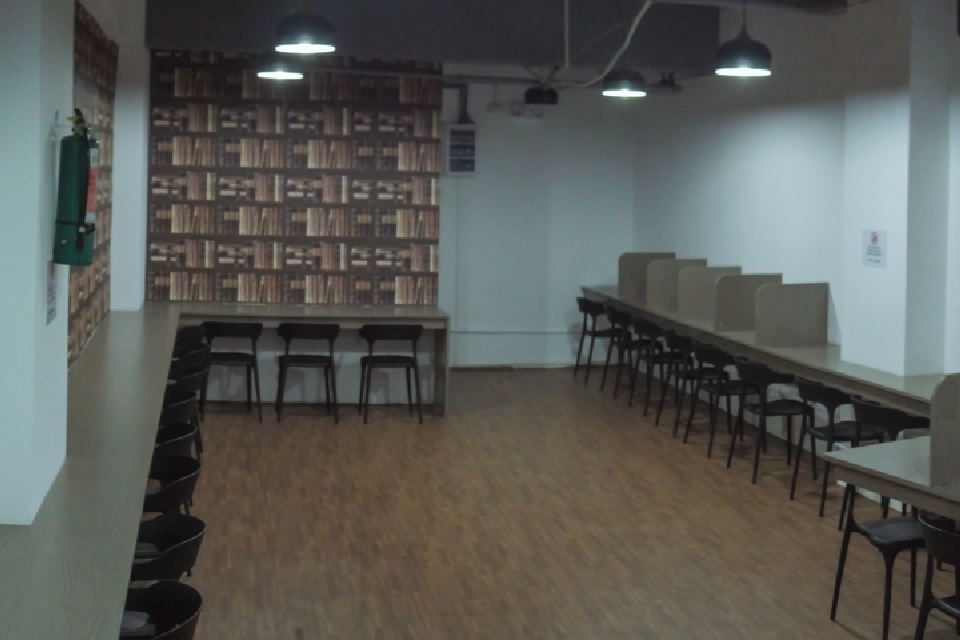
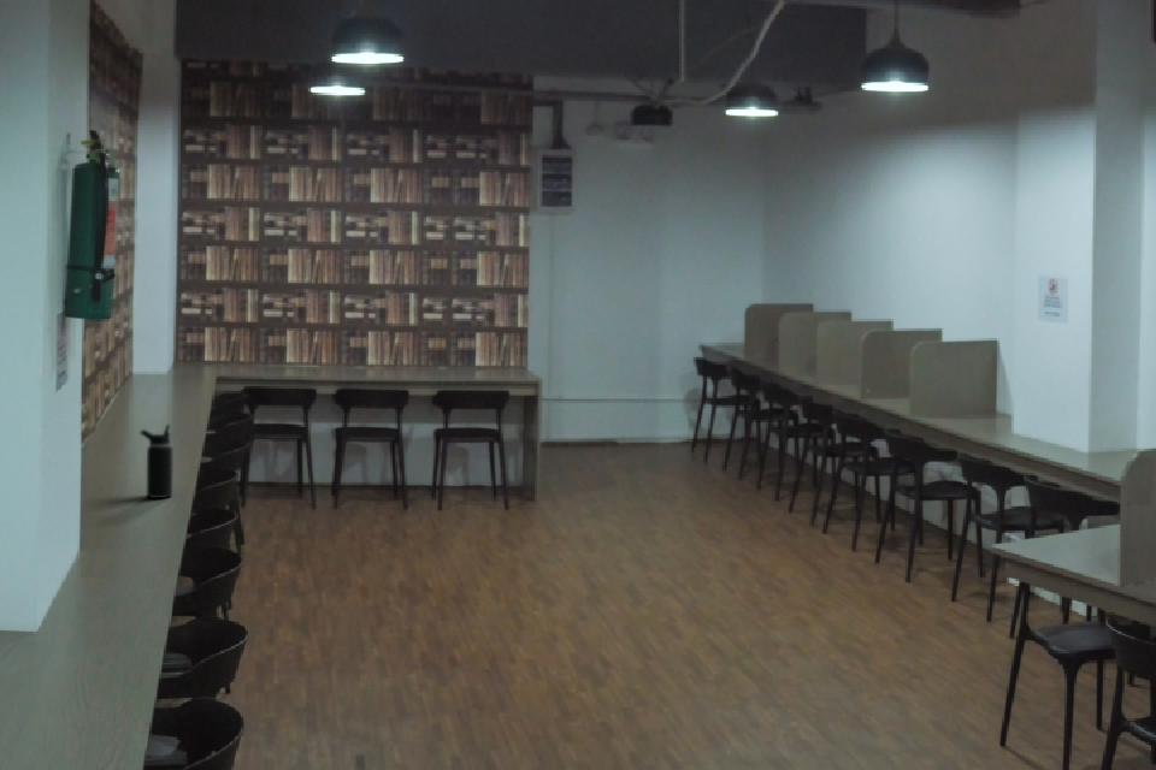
+ water bottle (155, 460)
